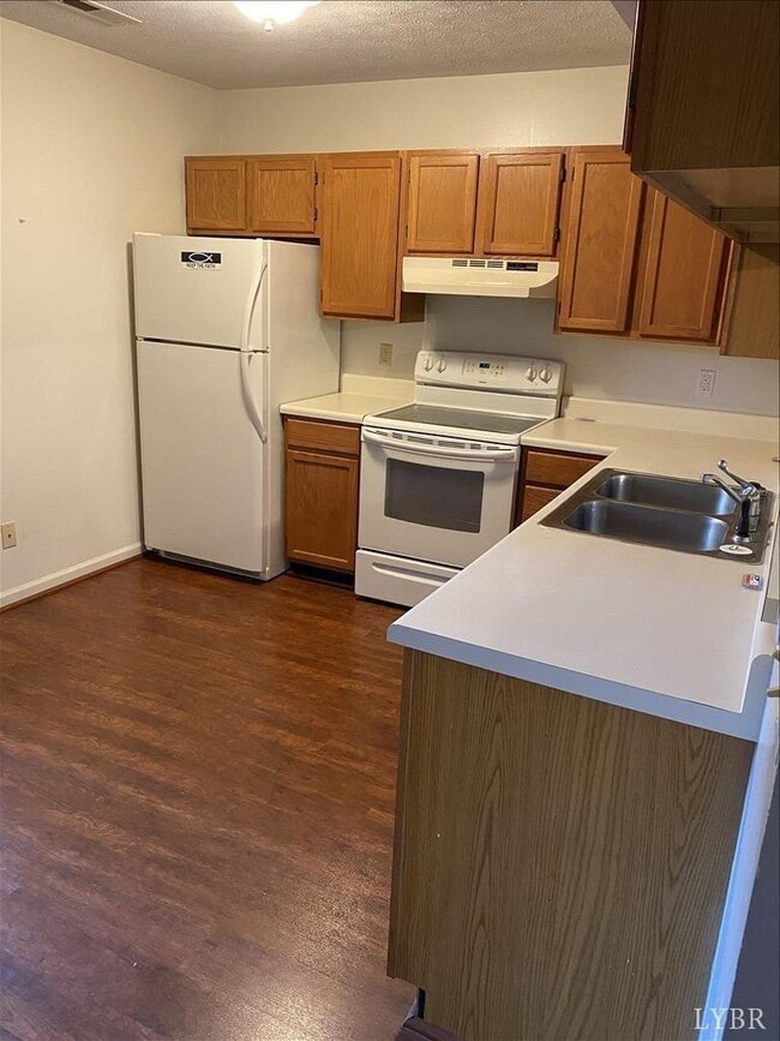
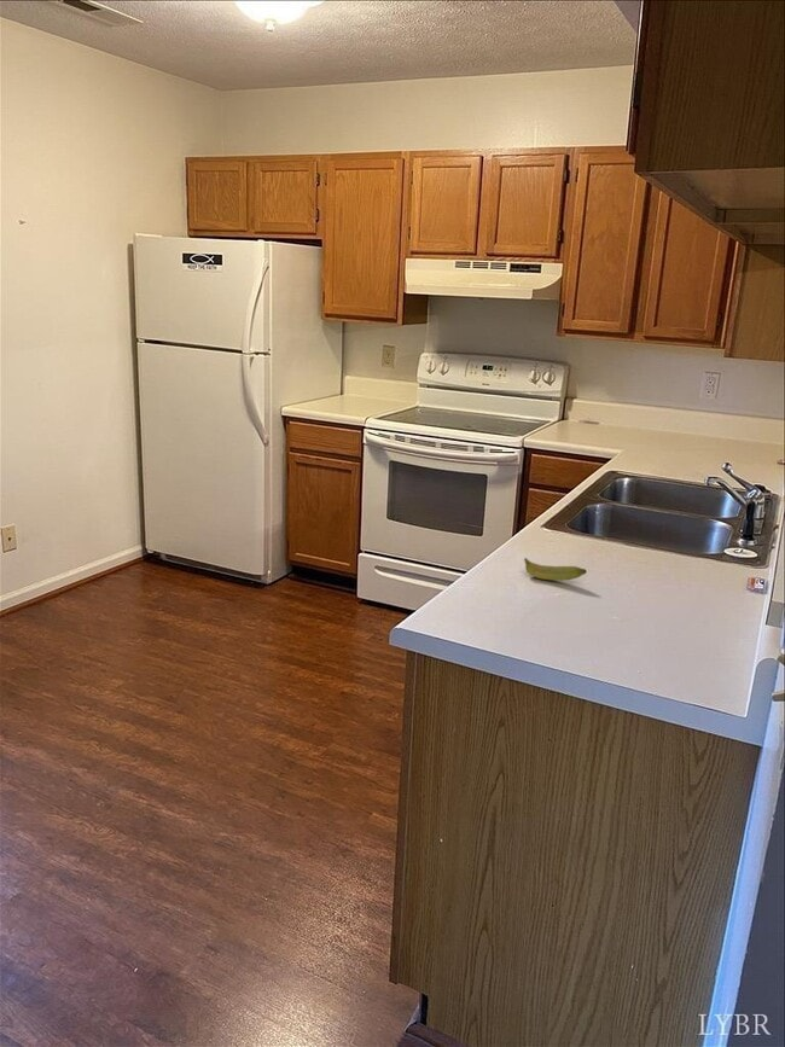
+ banana (554, 571)
